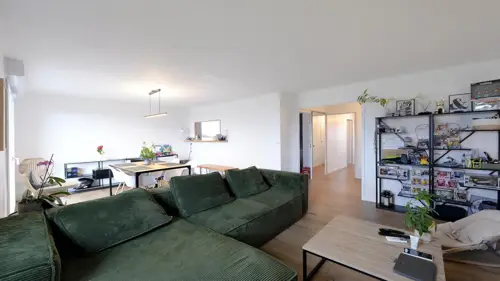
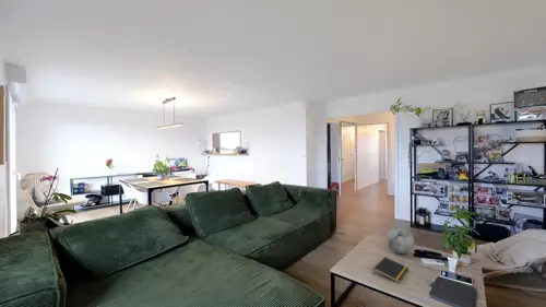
+ decorative orb (400, 240)
+ notepad (391, 269)
